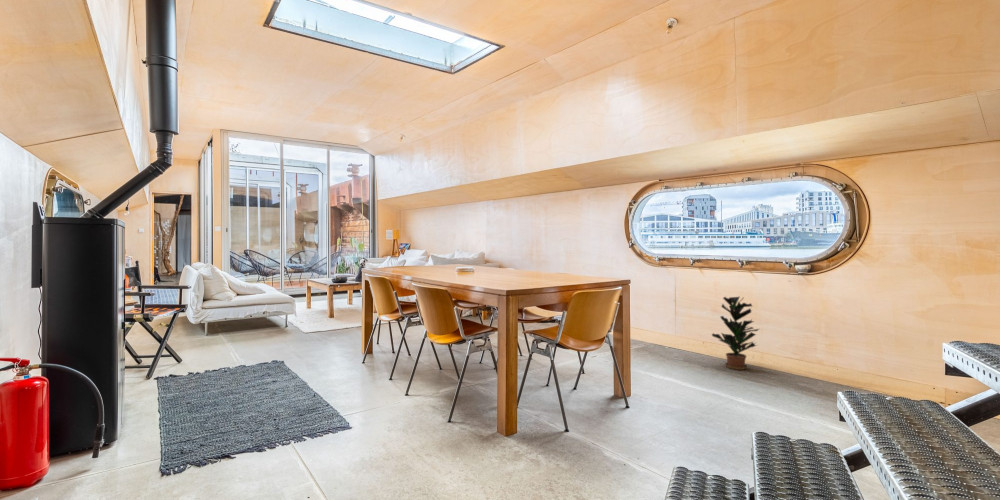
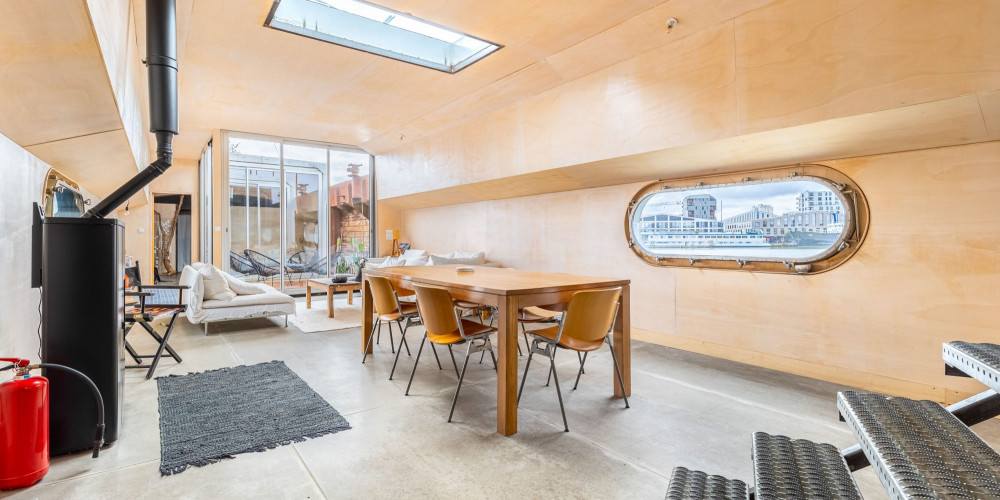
- potted plant (737, 331)
